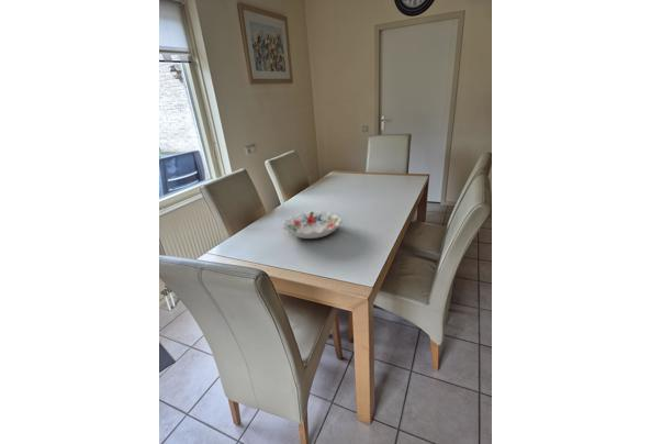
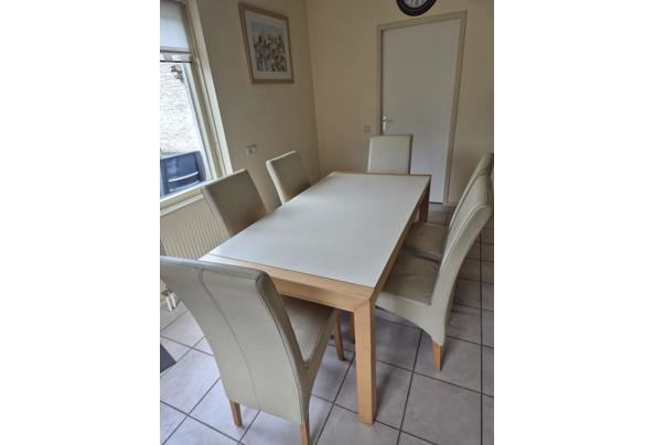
- decorative bowl (312, 226)
